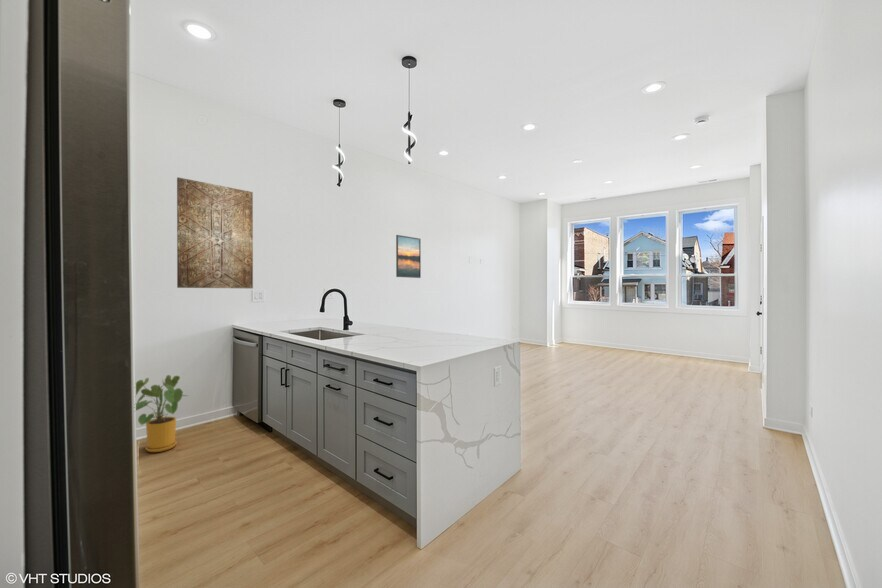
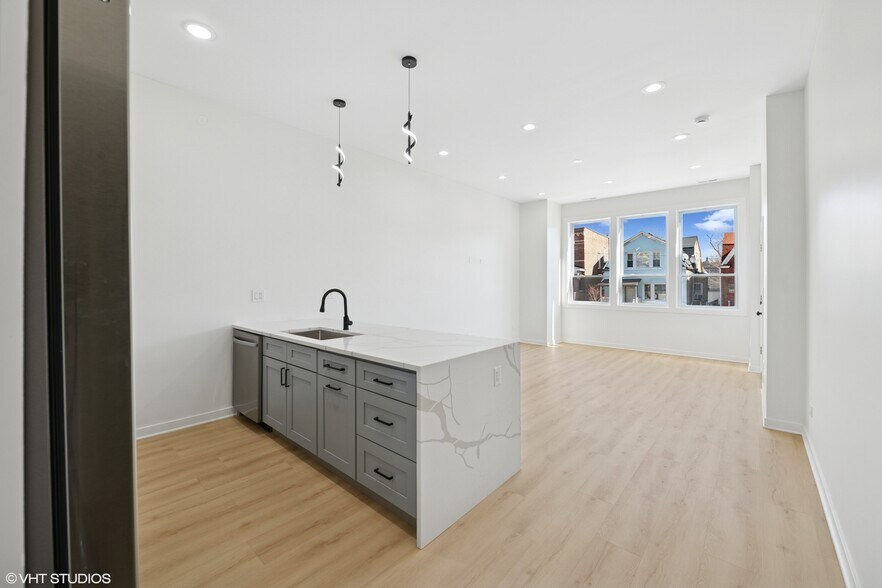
- wall art (217, 236)
- house plant (158, 413)
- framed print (408, 257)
